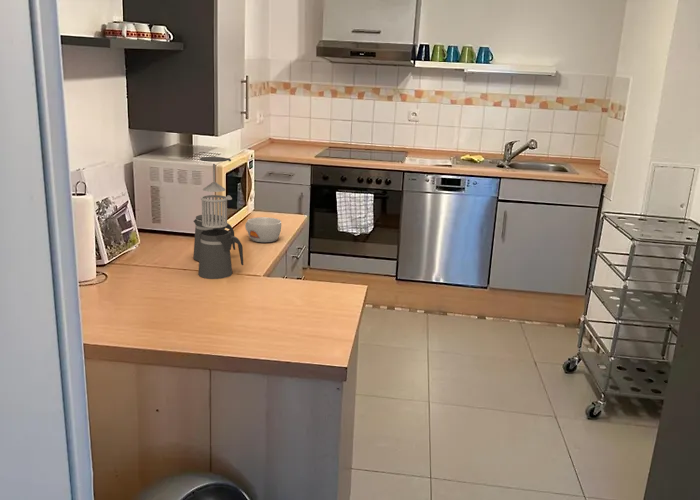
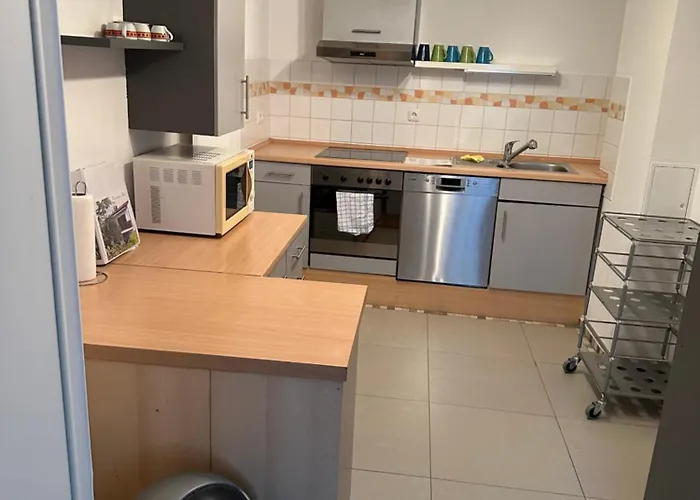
- coffee maker (216, 211)
- bowl (261, 229)
